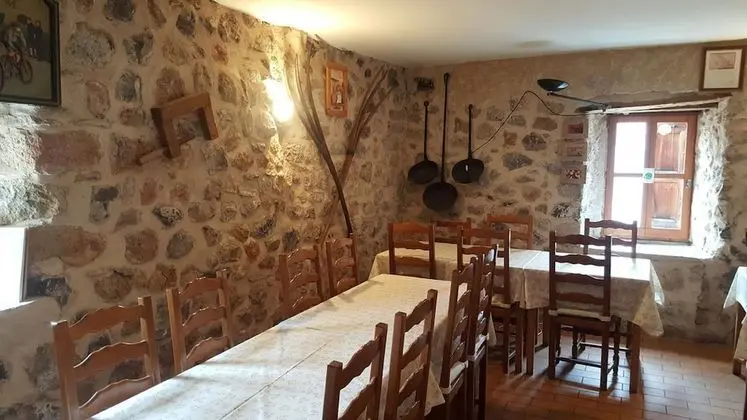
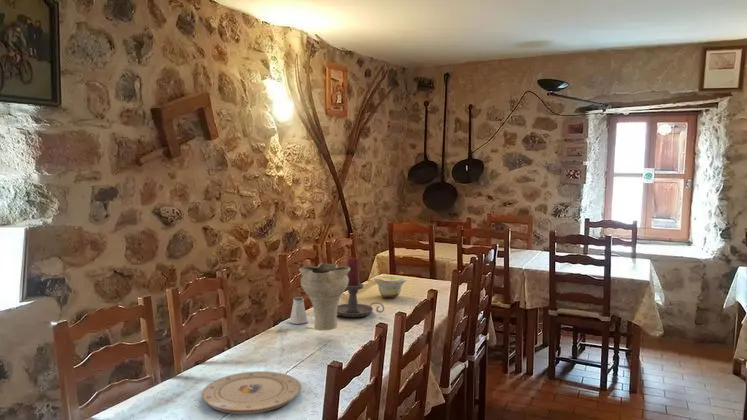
+ candle holder (358, 285)
+ saltshaker (298, 309)
+ vase (321, 301)
+ plate (252, 391)
+ bowl (389, 286)
